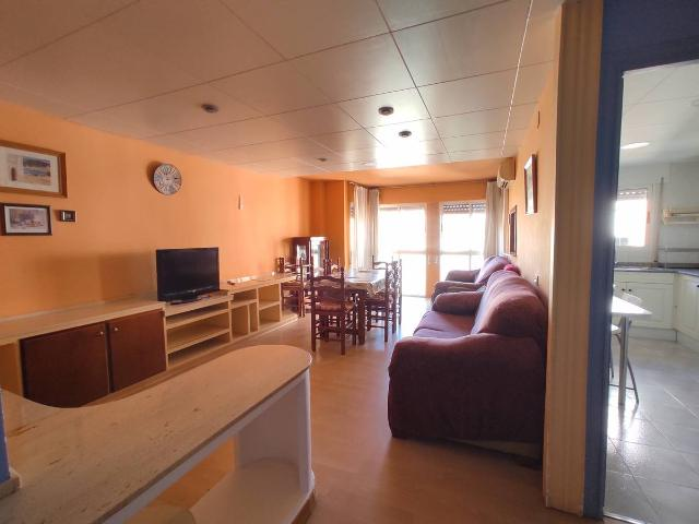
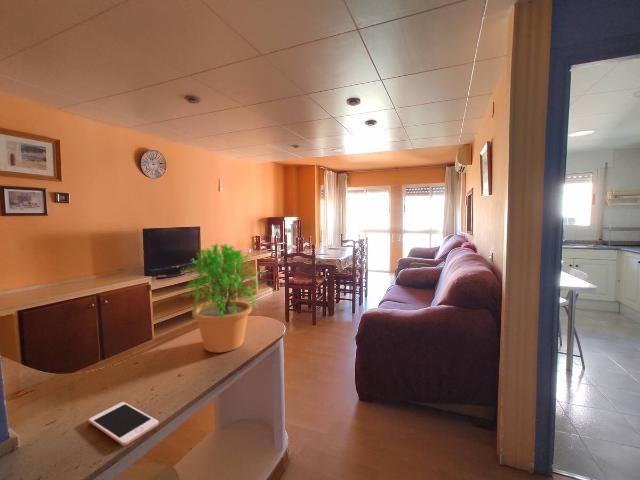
+ potted plant (224, 293)
+ cell phone (123, 421)
